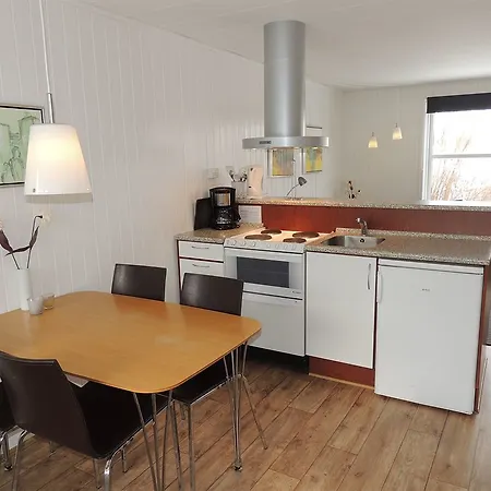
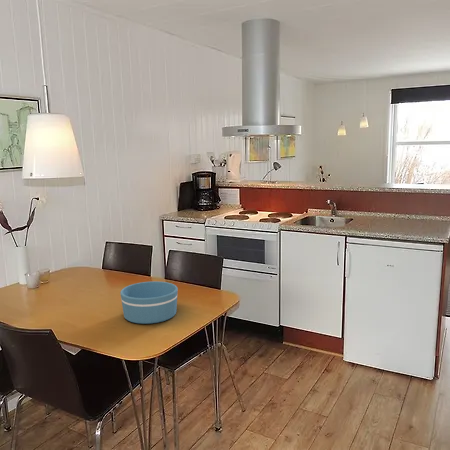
+ bowl (149, 301)
